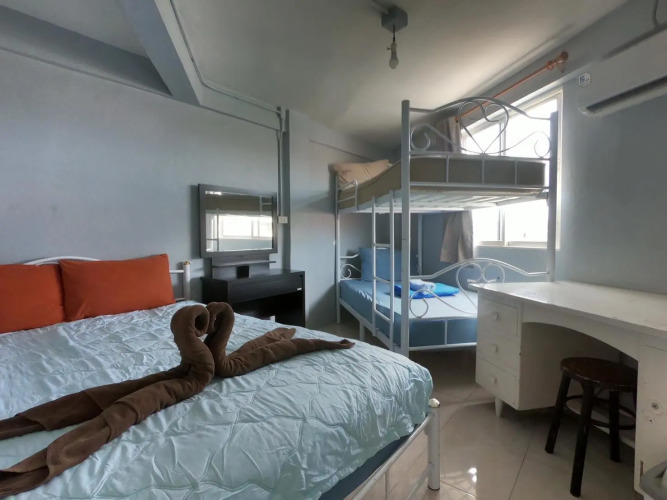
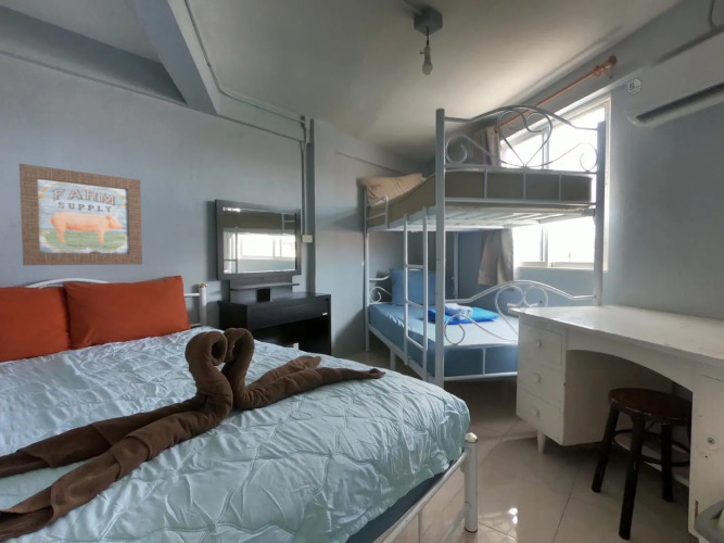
+ wall art (86, 218)
